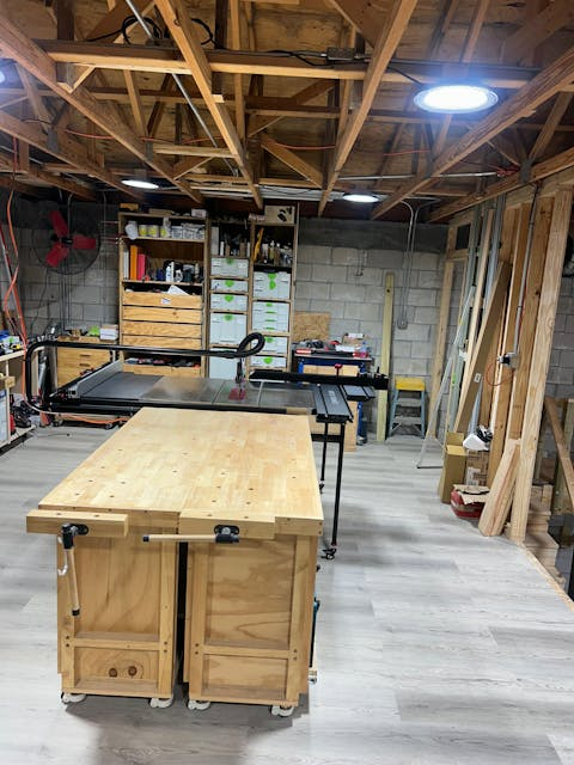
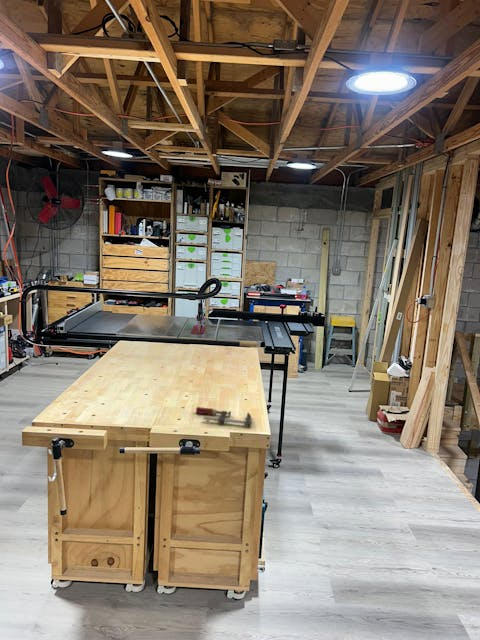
+ clamp (223, 416)
